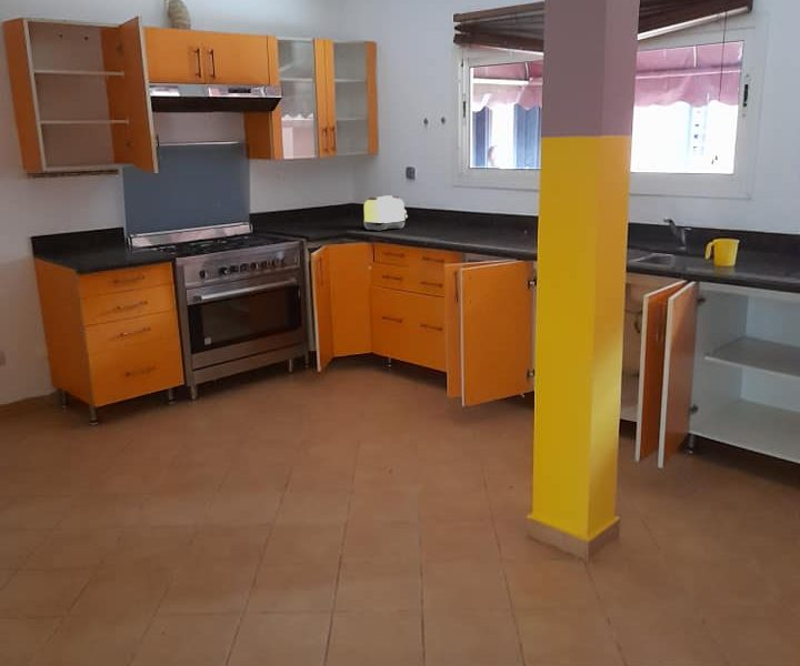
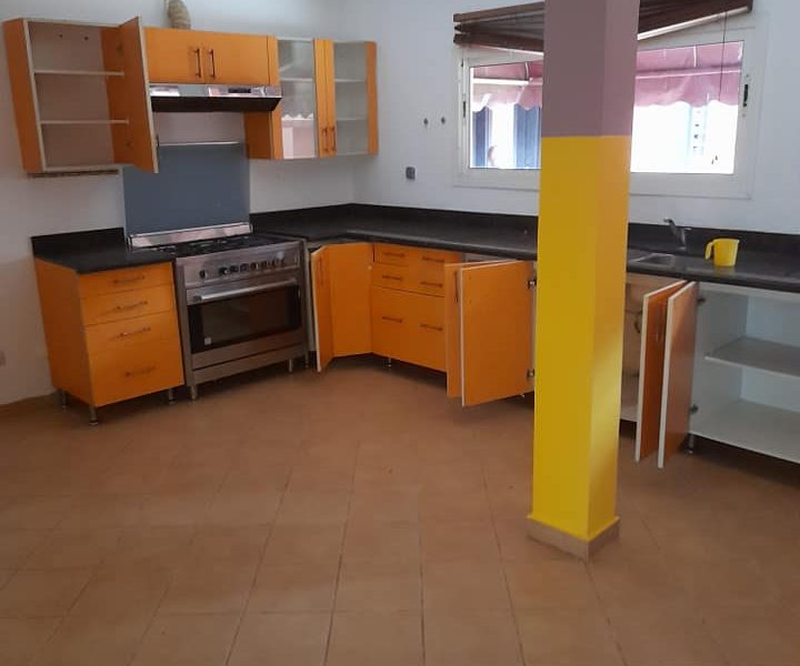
- toaster (386, 212)
